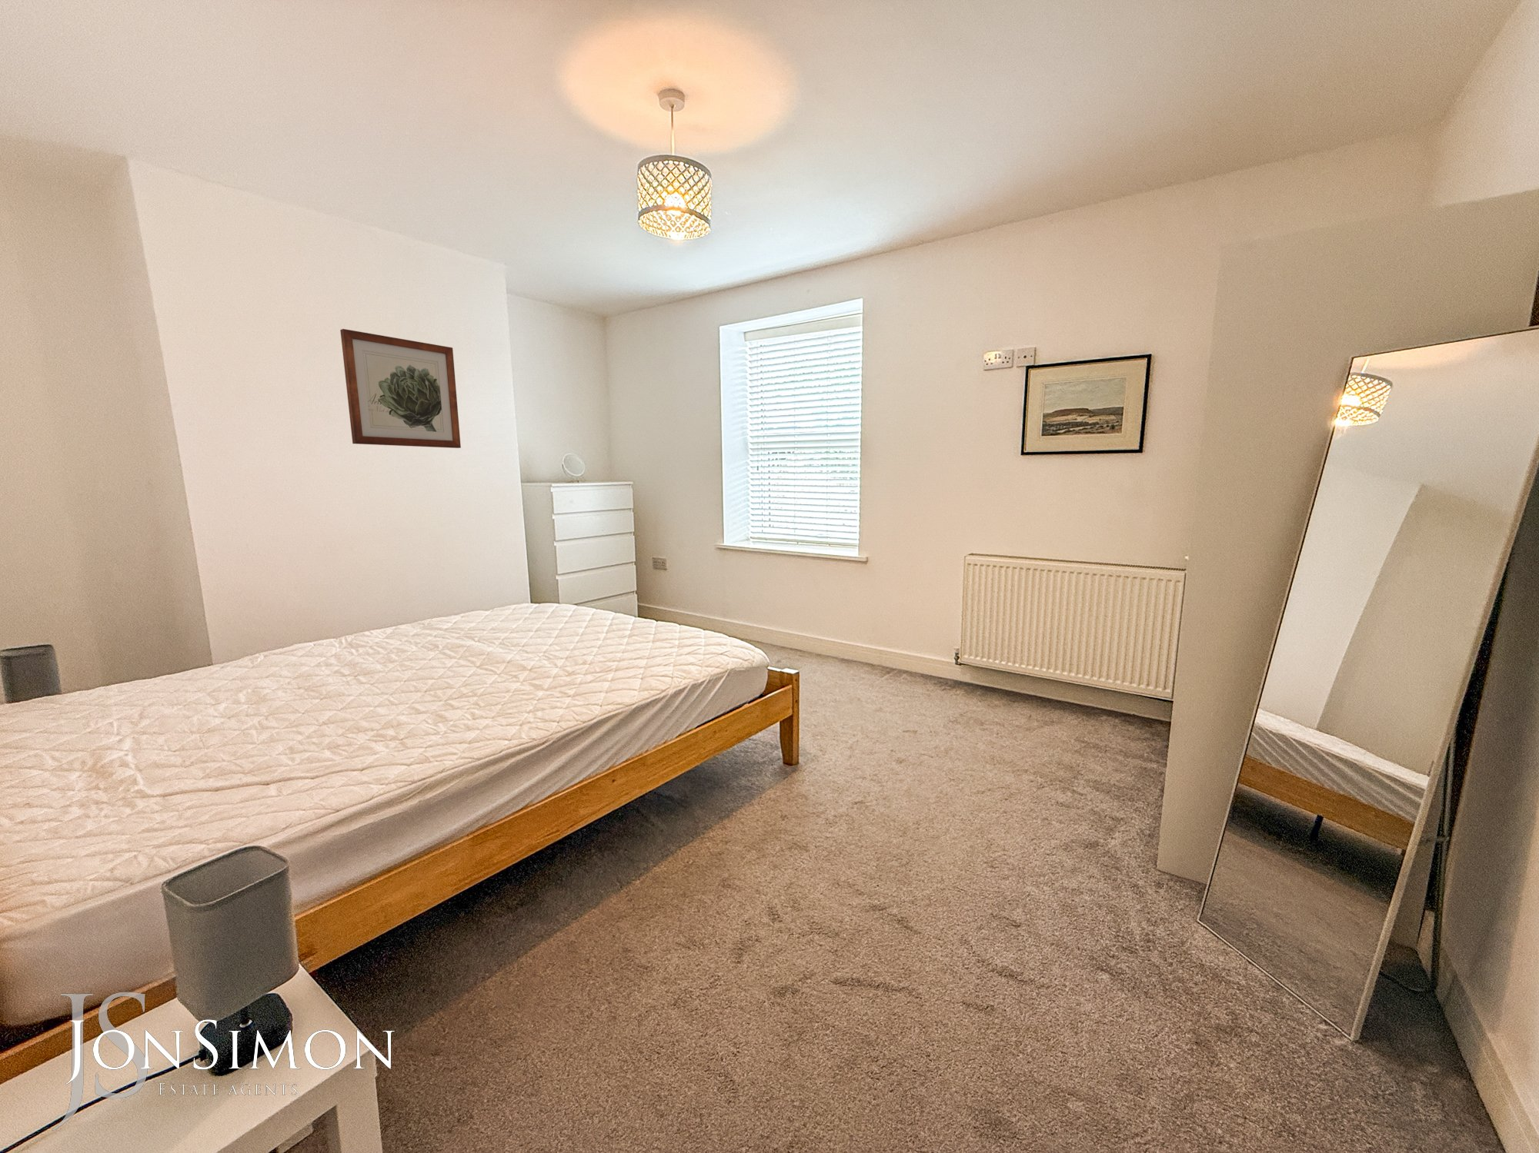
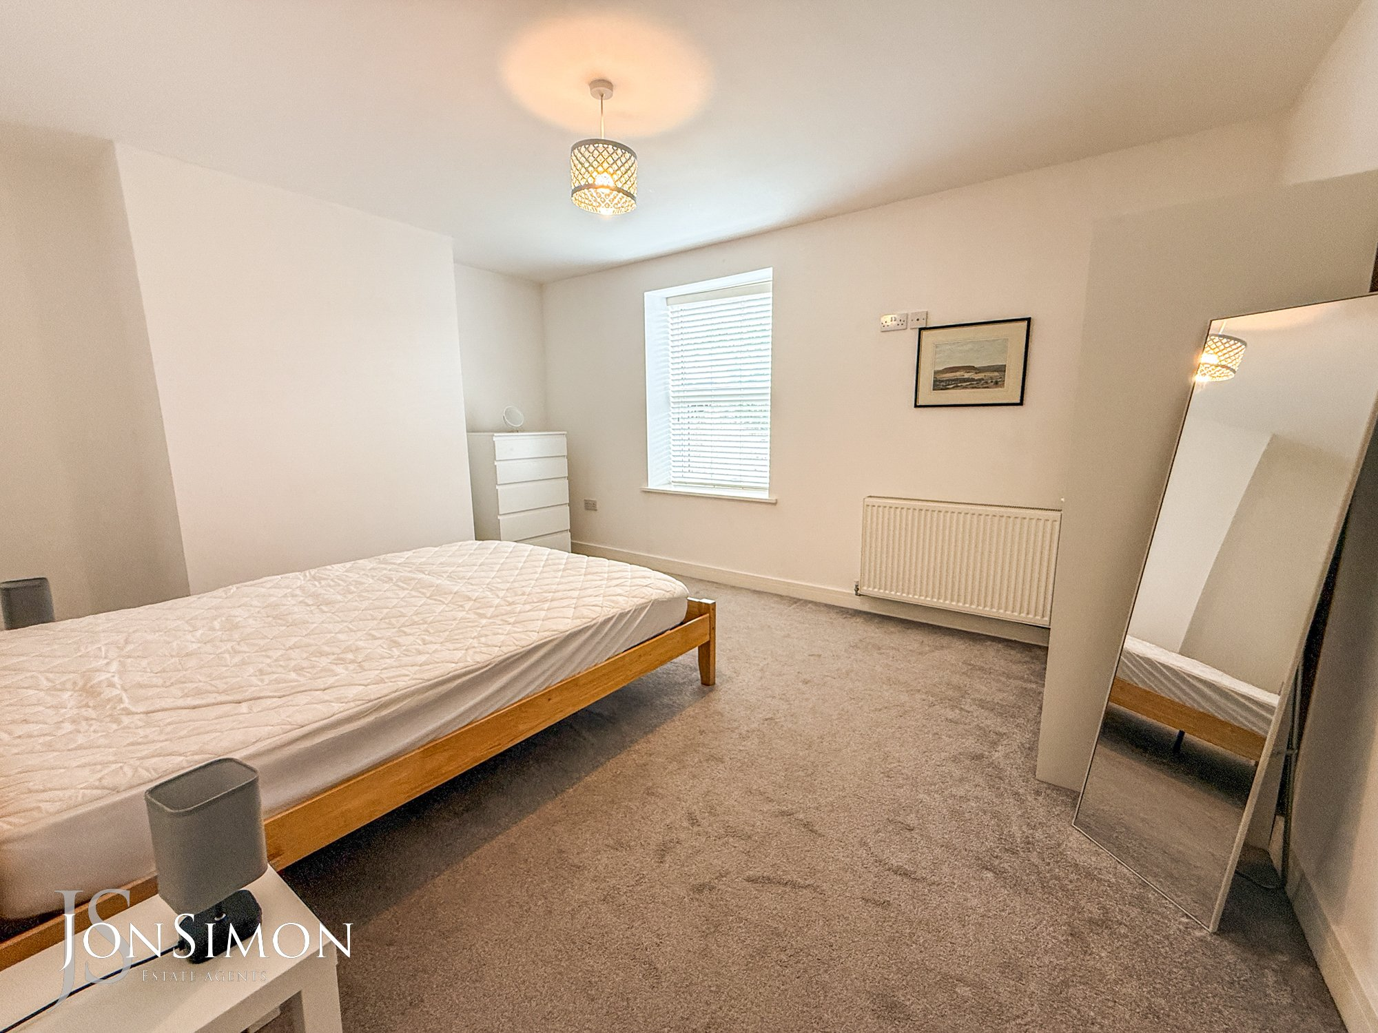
- wall art (405, 392)
